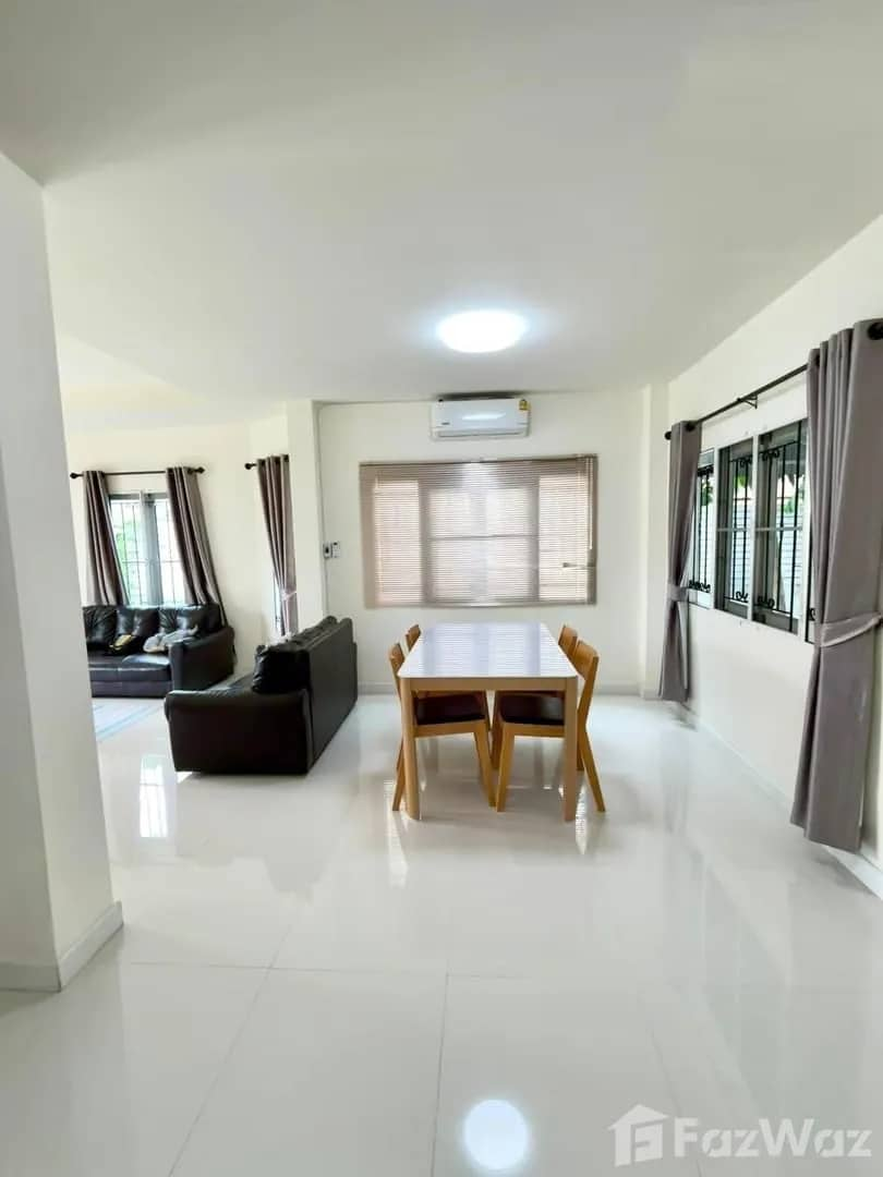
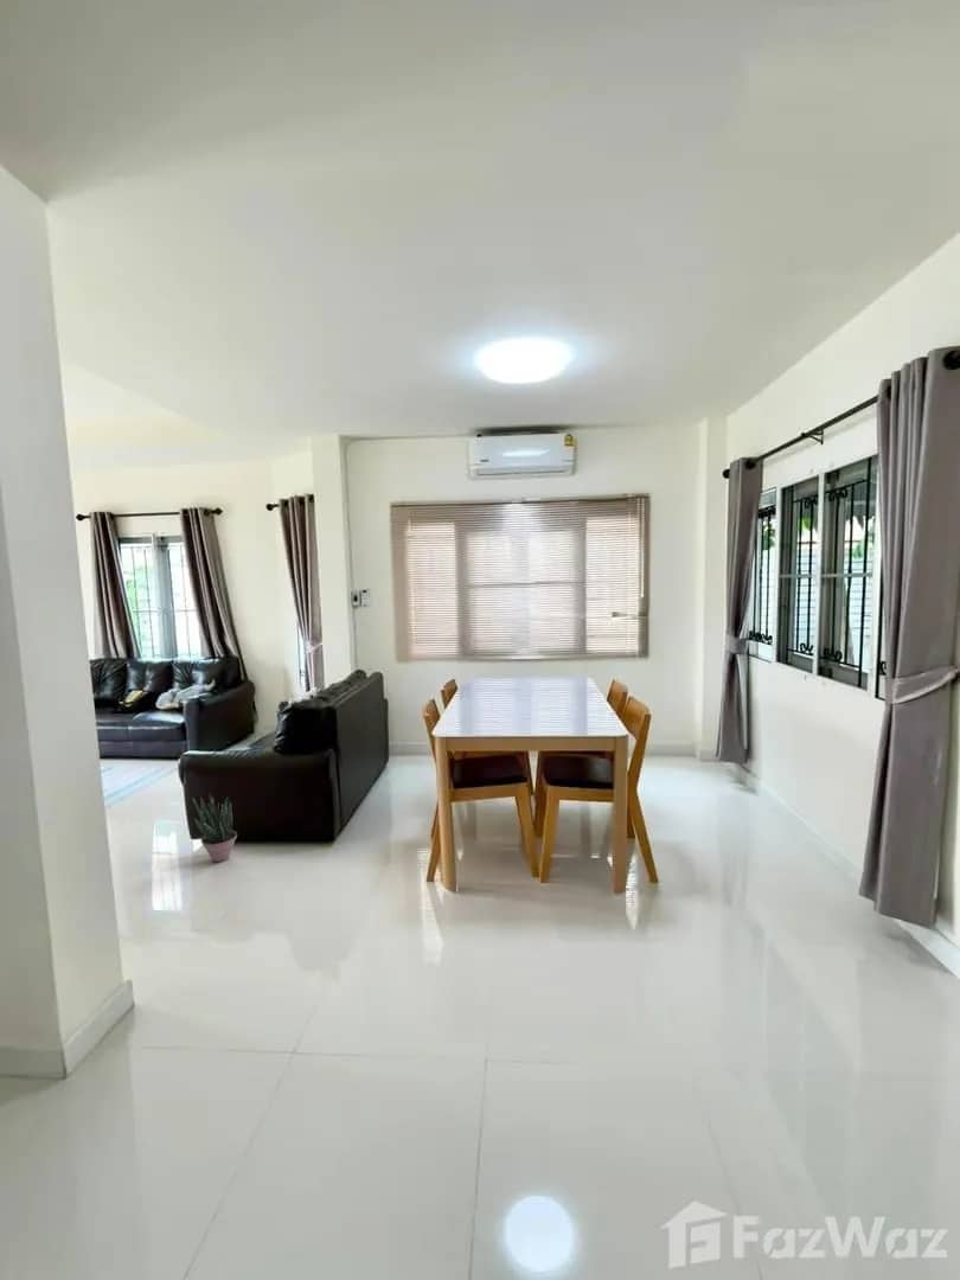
+ potted plant (215, 827)
